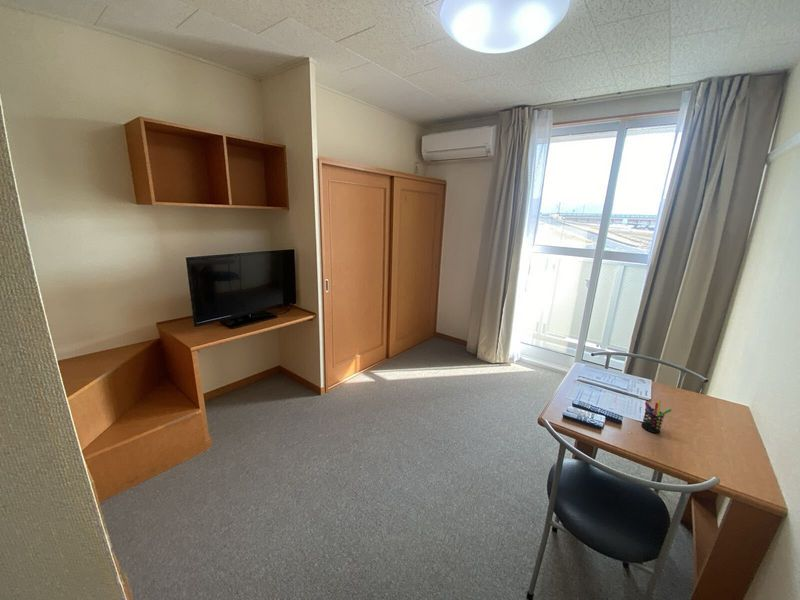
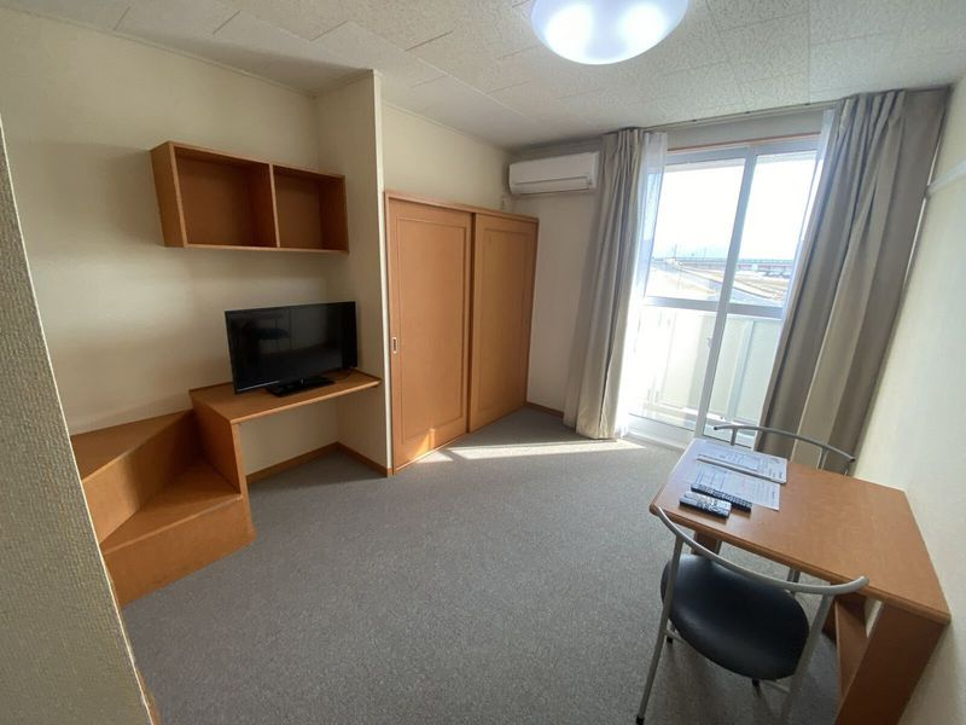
- pen holder (655, 415)
